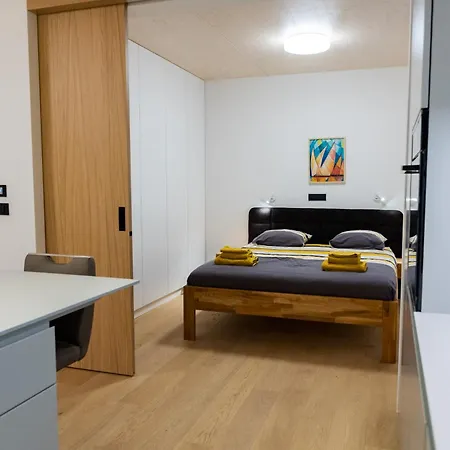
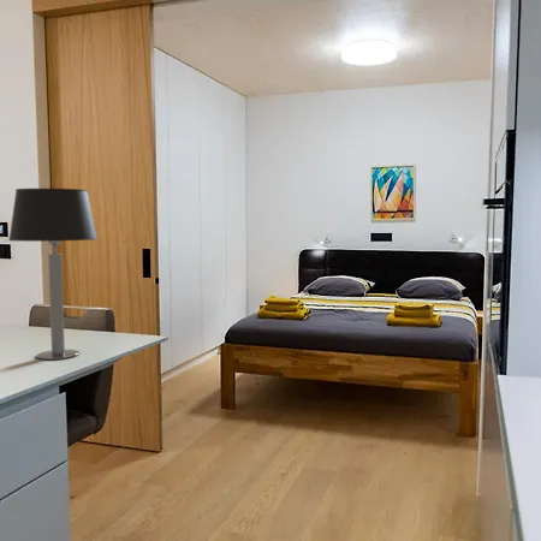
+ table lamp (55, 273)
